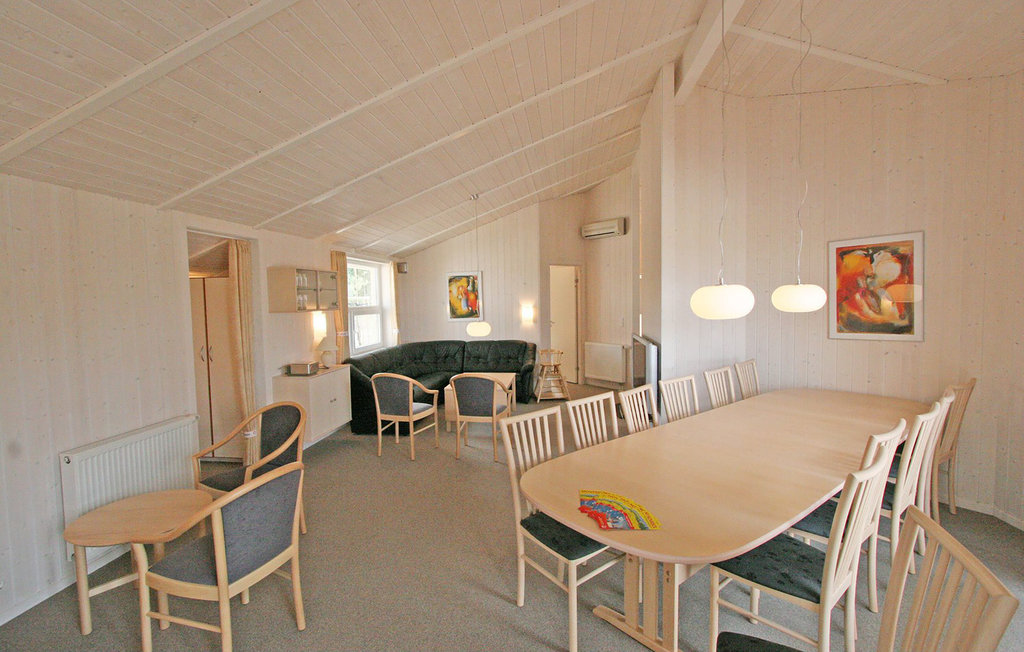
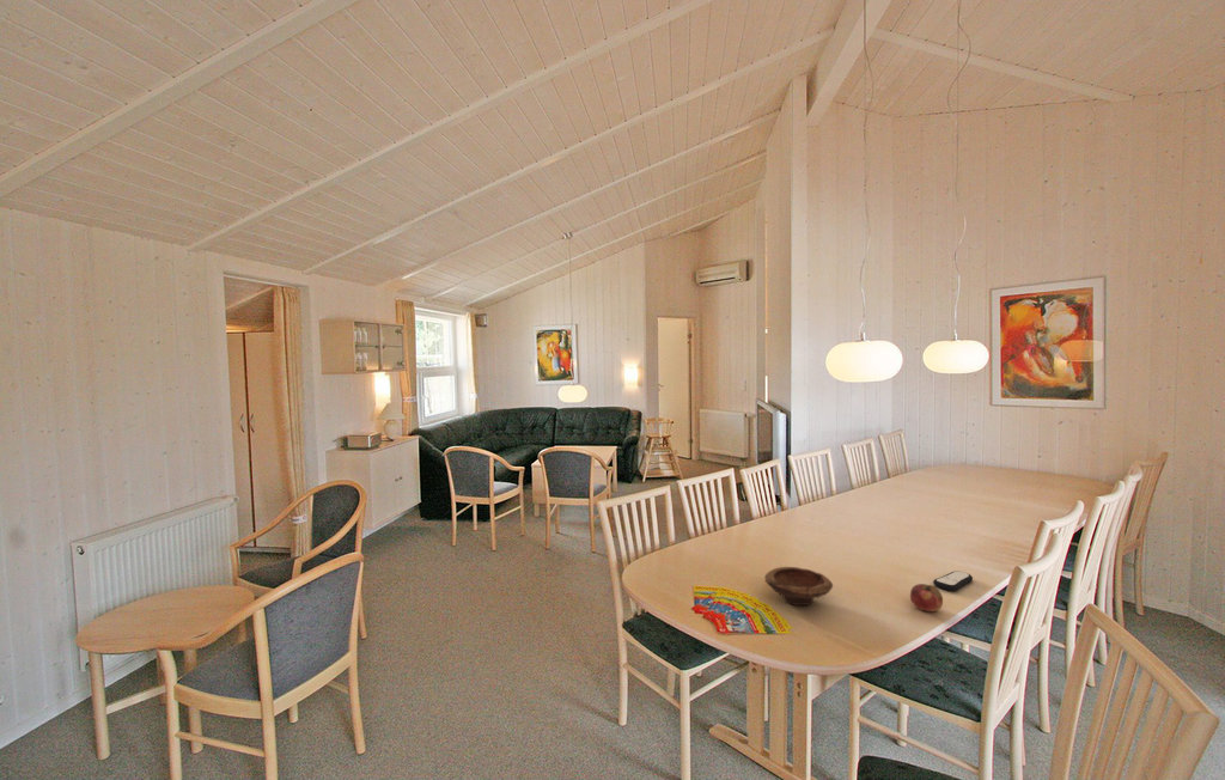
+ fruit (926, 597)
+ bowl (798, 589)
+ remote control (953, 579)
